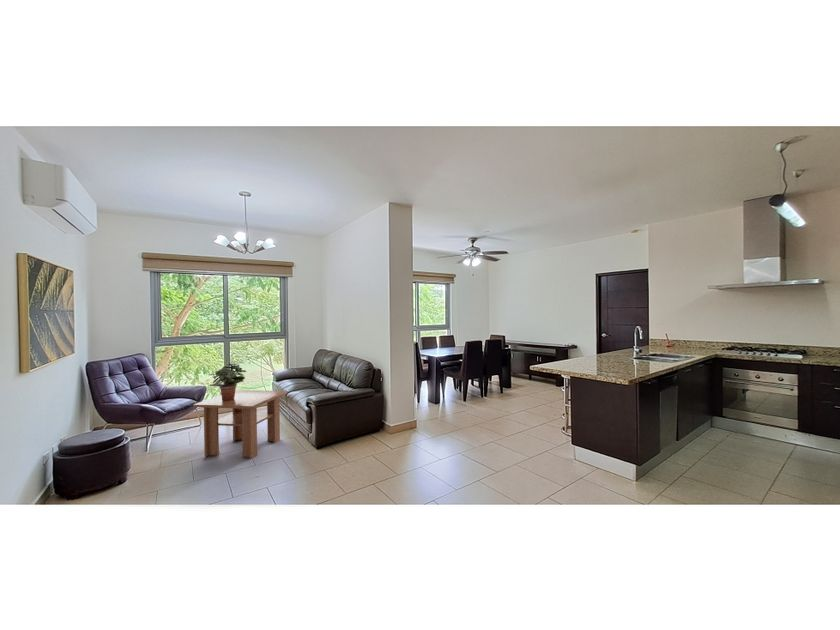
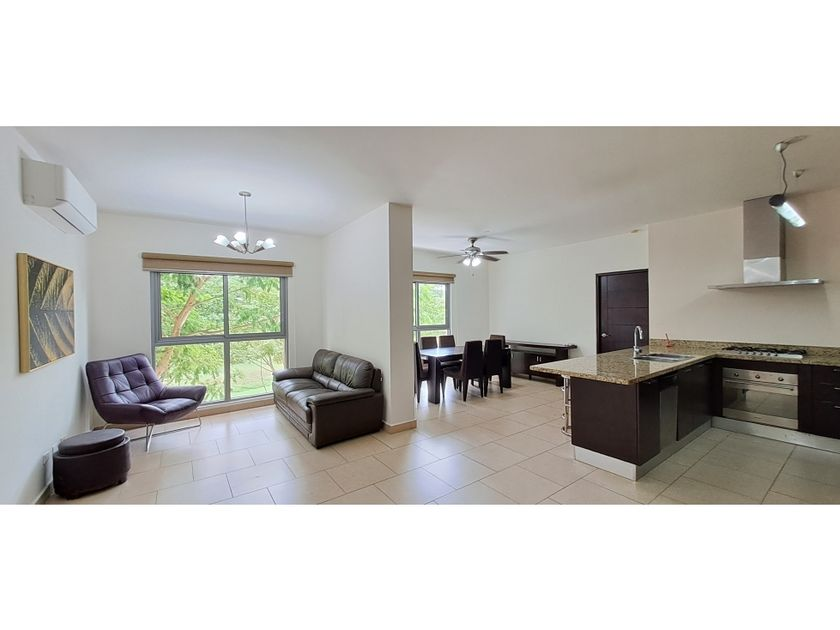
- potted plant (227, 381)
- coffee table (244, 422)
